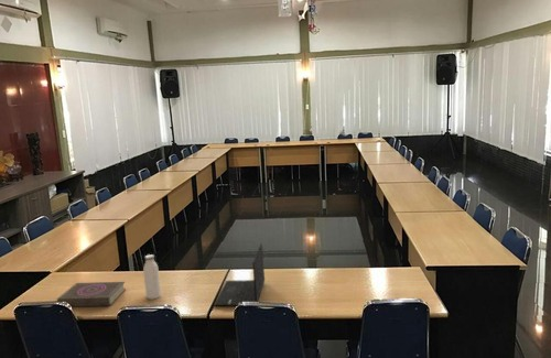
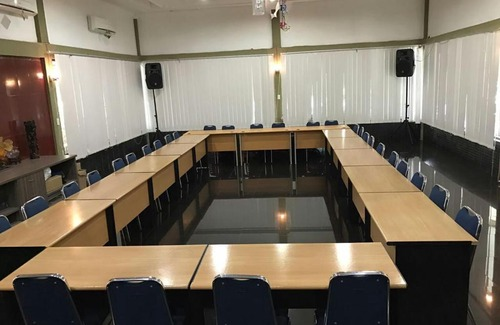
- water bottle (151, 275)
- book (93, 293)
- laptop (240, 280)
